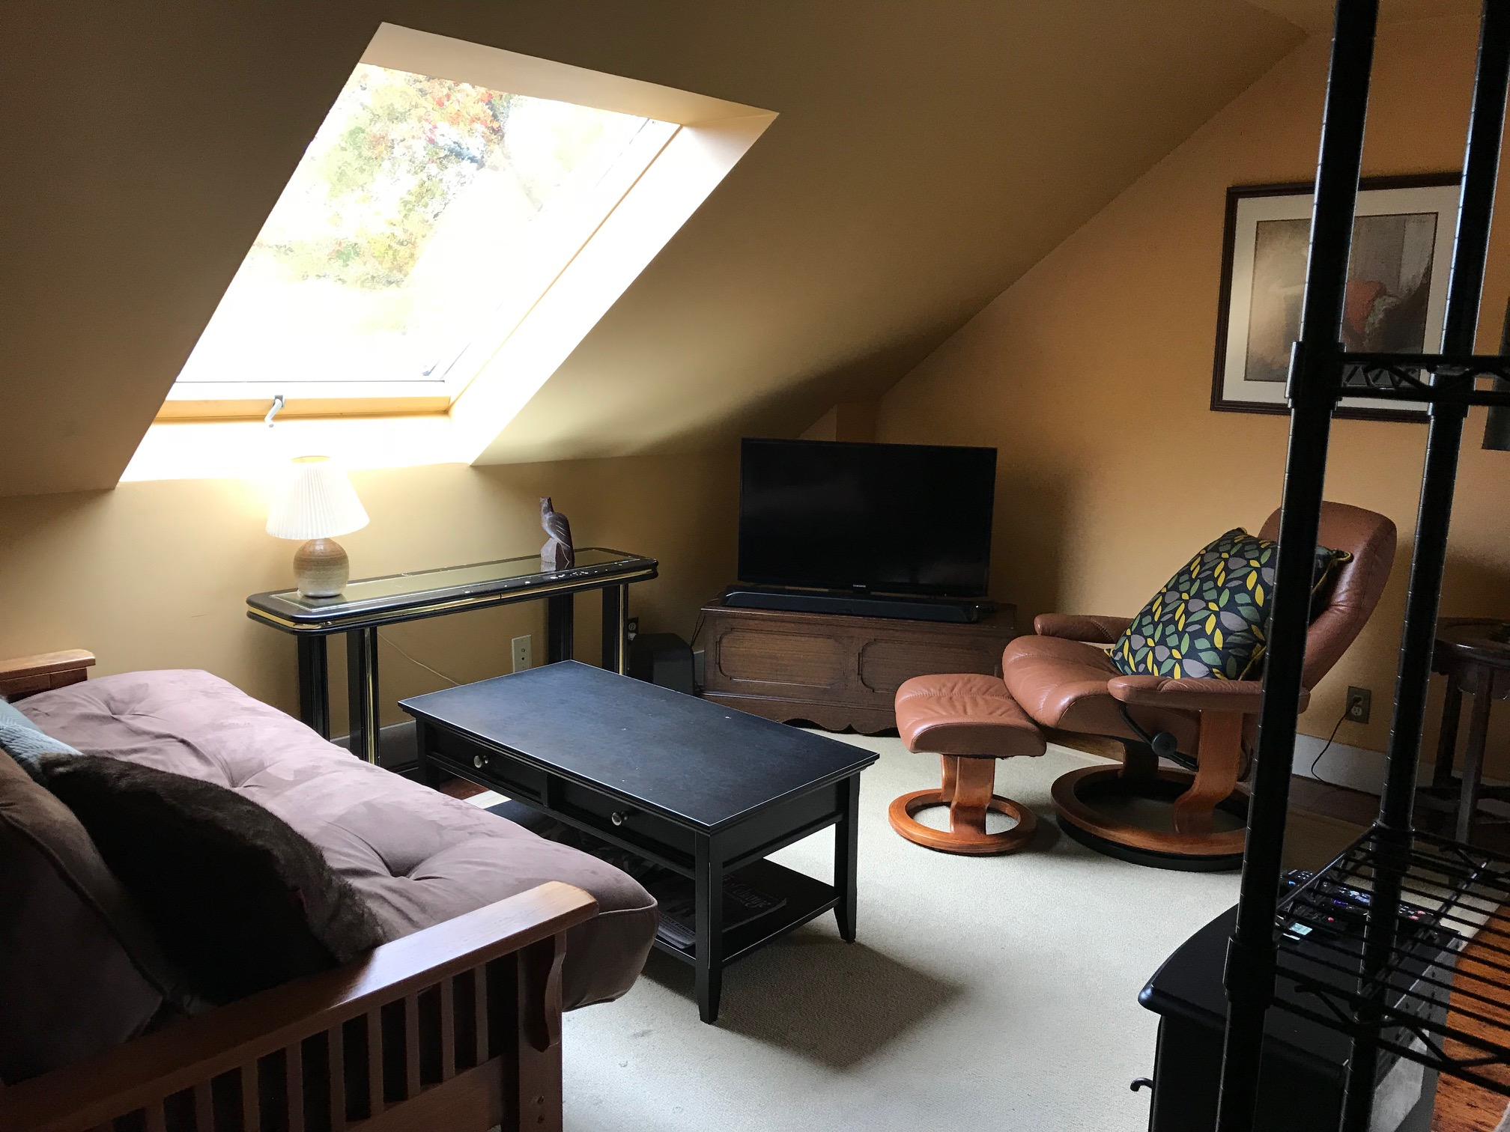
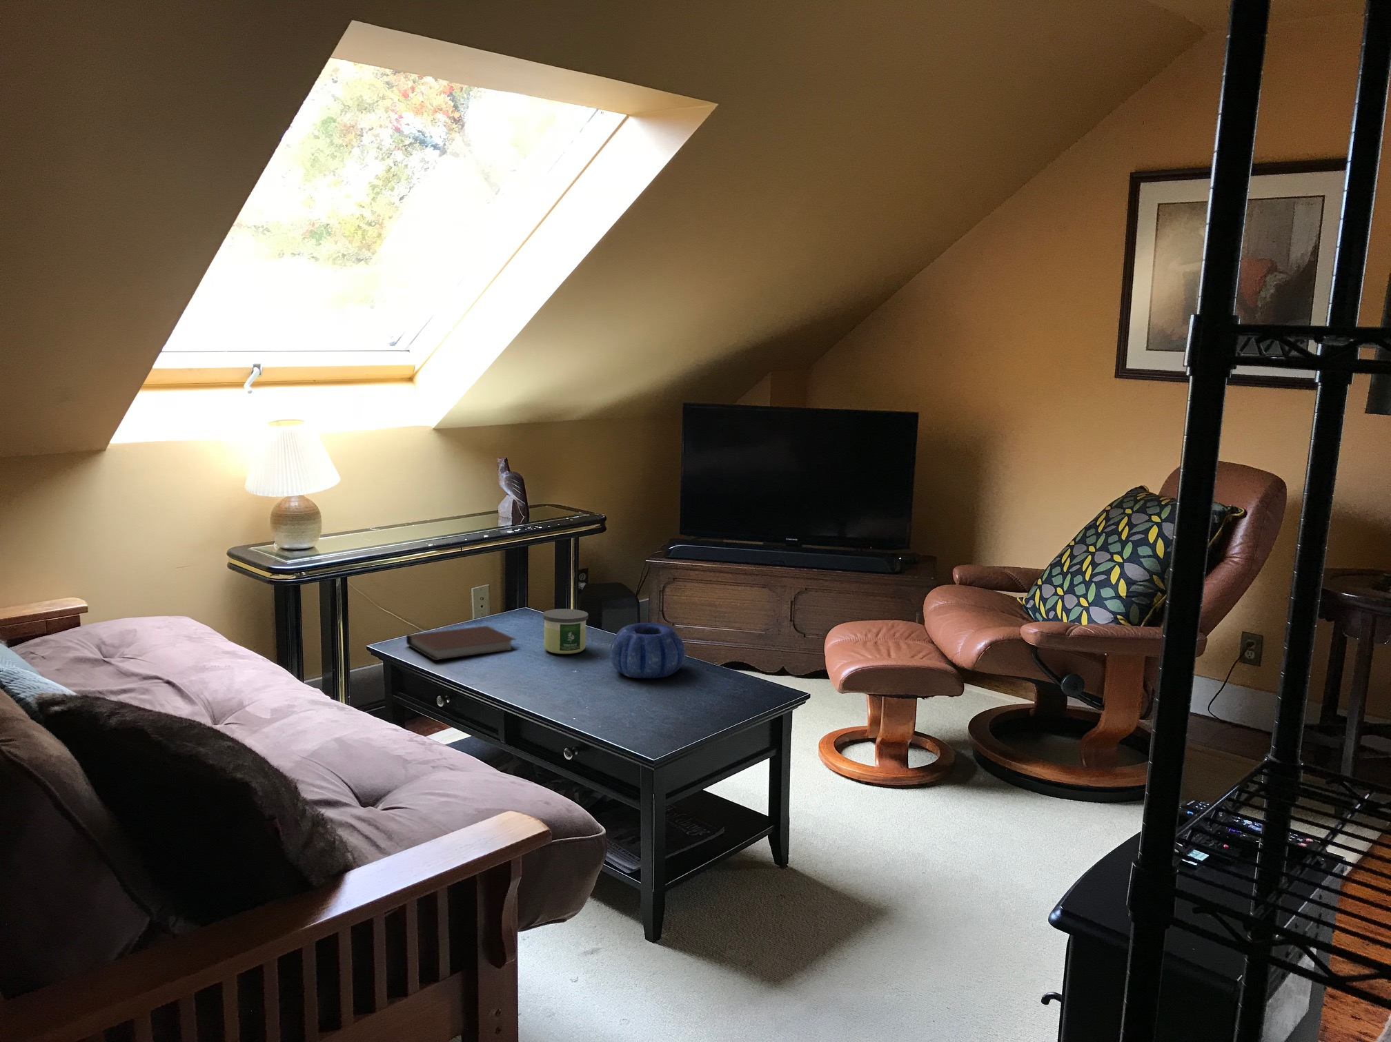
+ notebook (461, 641)
+ candle (565, 632)
+ decorative bowl (647, 649)
